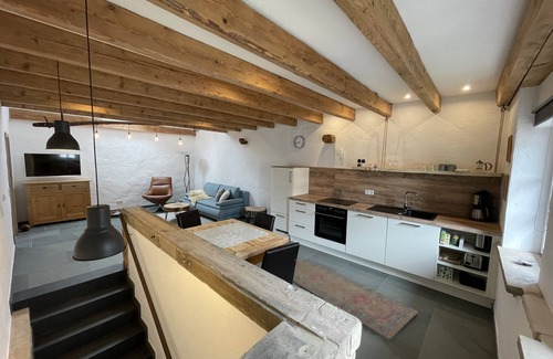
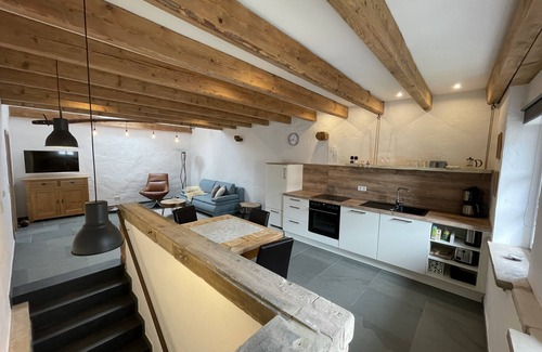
- rug (317, 277)
